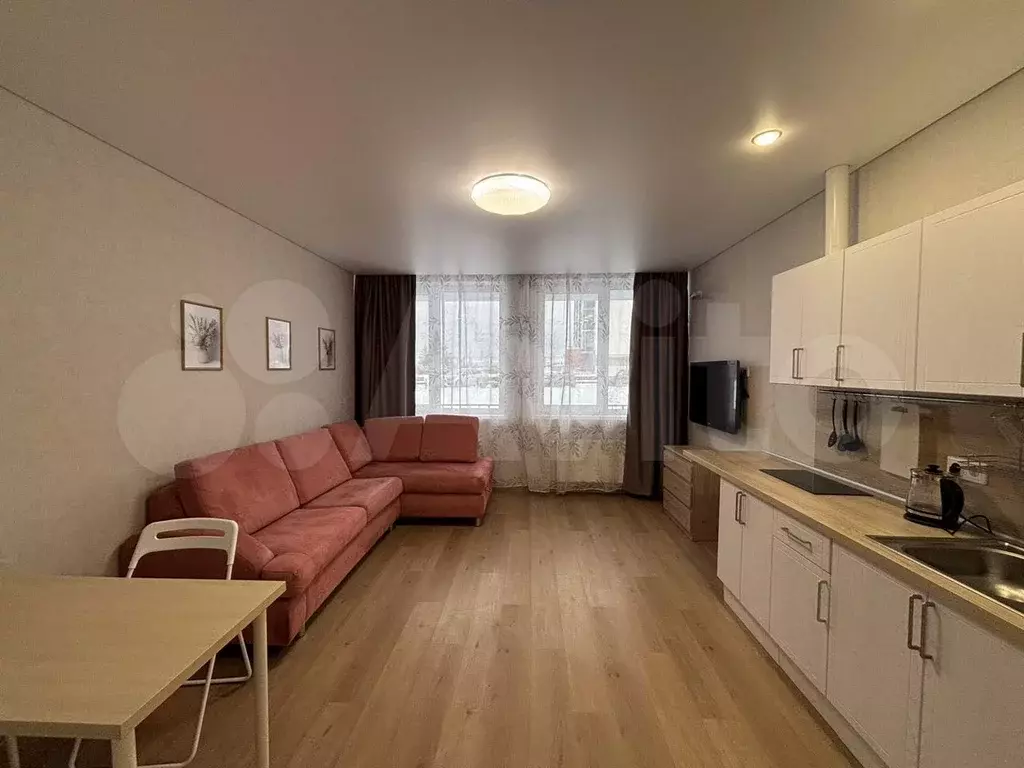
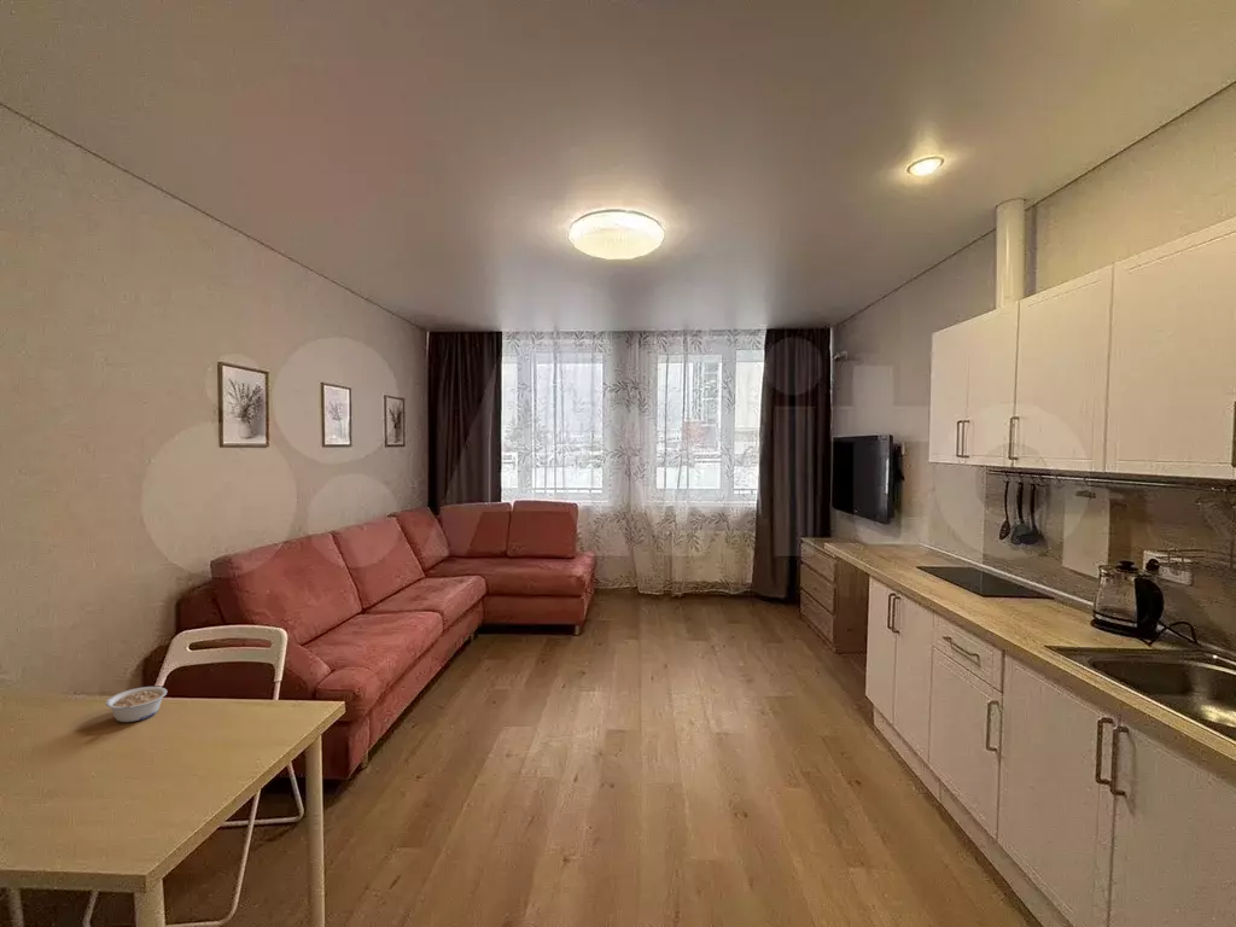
+ legume (138, 704)
